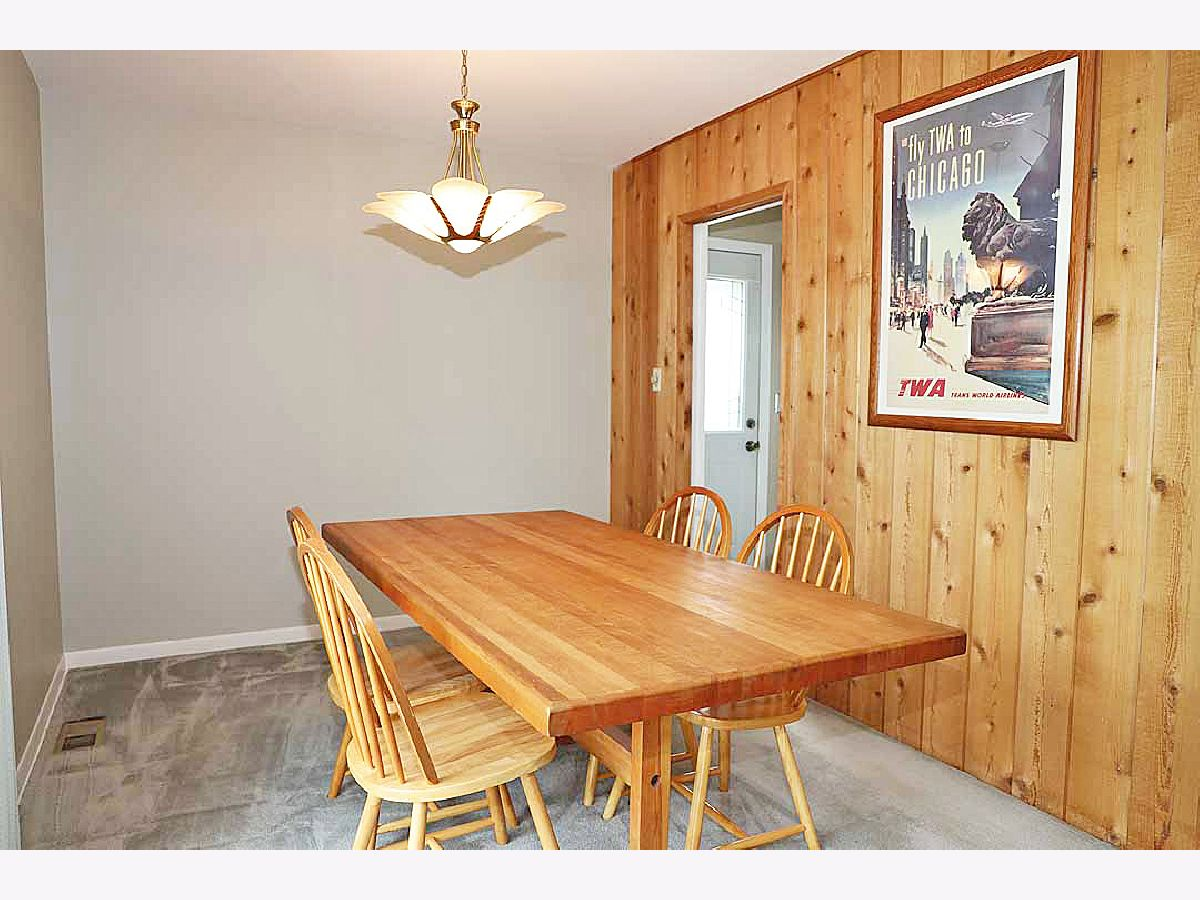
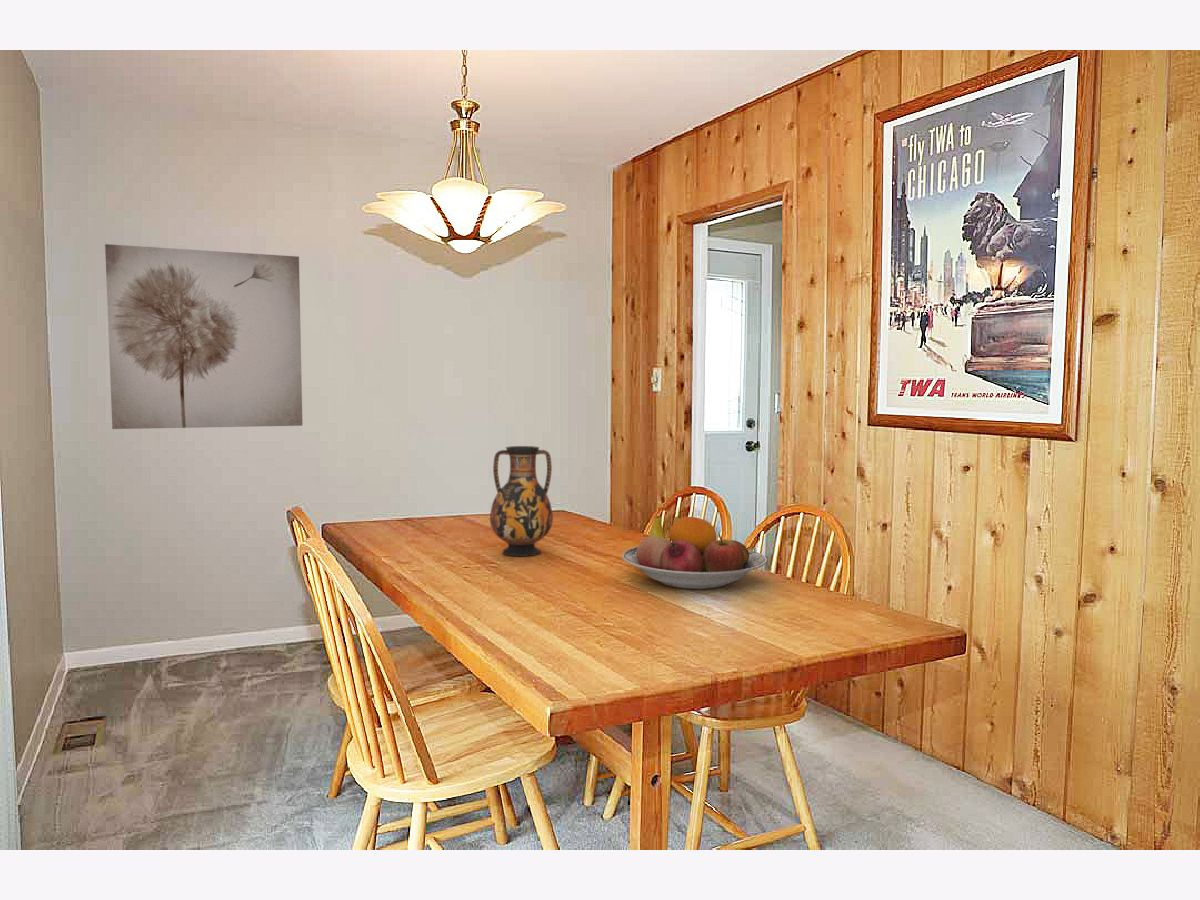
+ wall art (208, 339)
+ vase (521, 500)
+ fruit bowl (694, 550)
